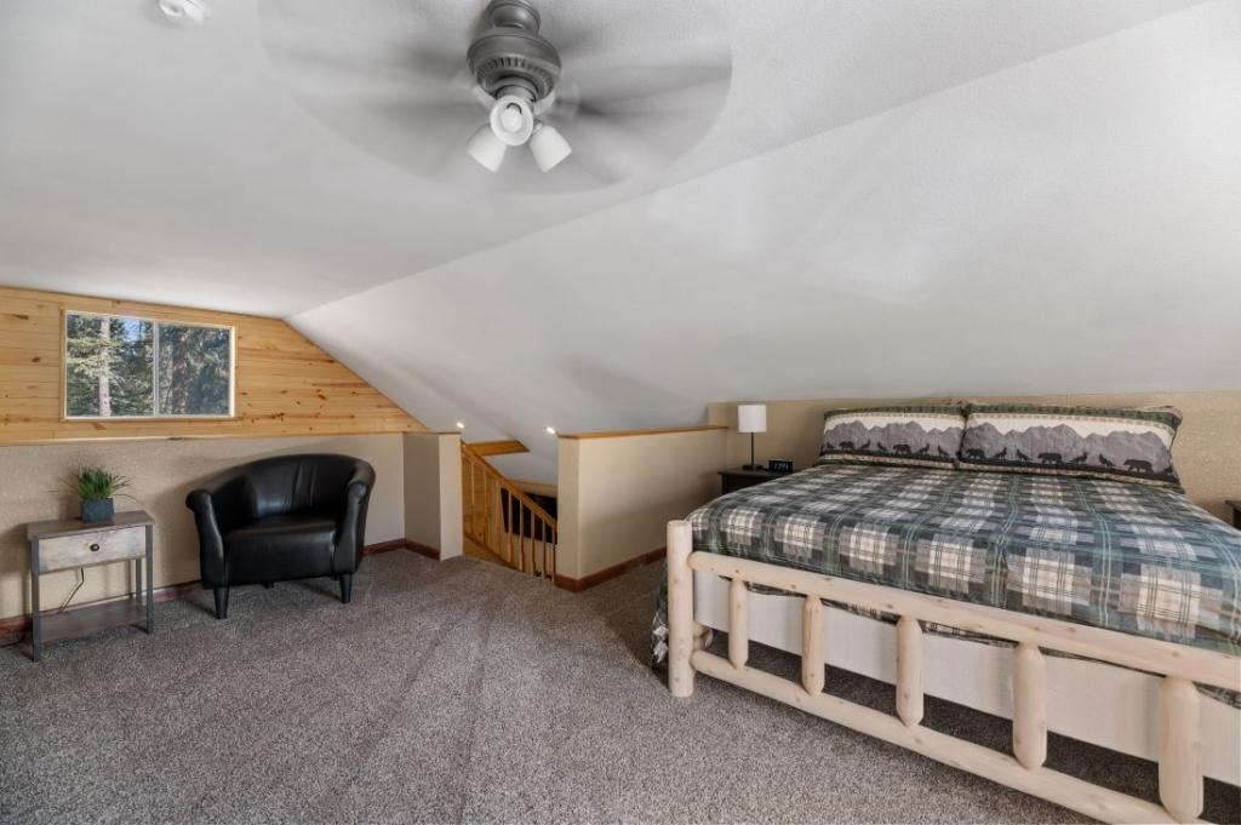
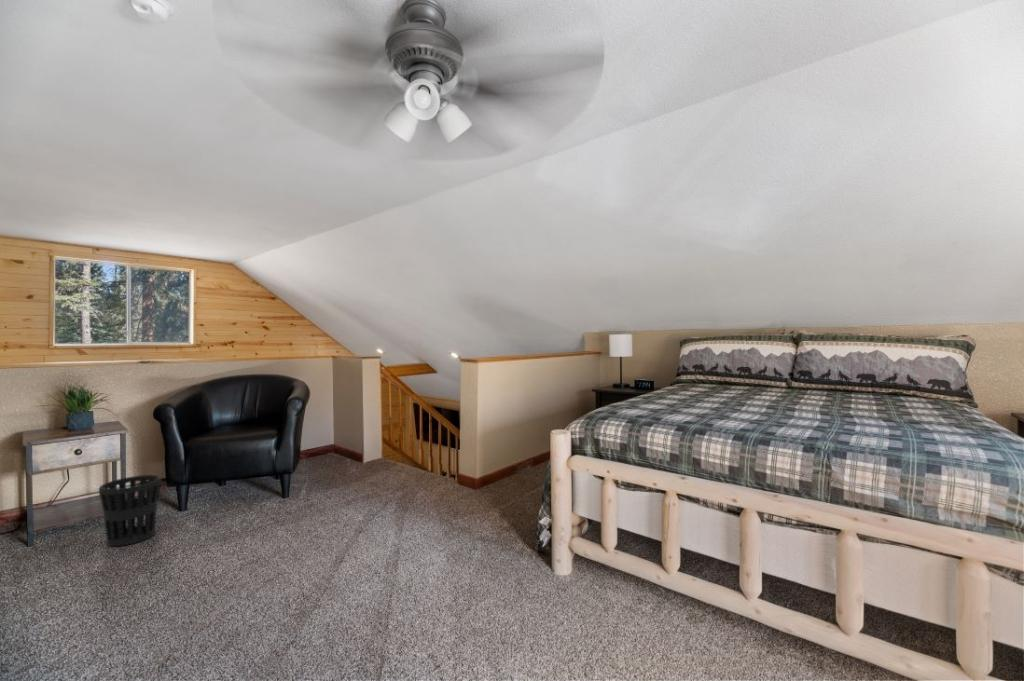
+ wastebasket (131, 509)
